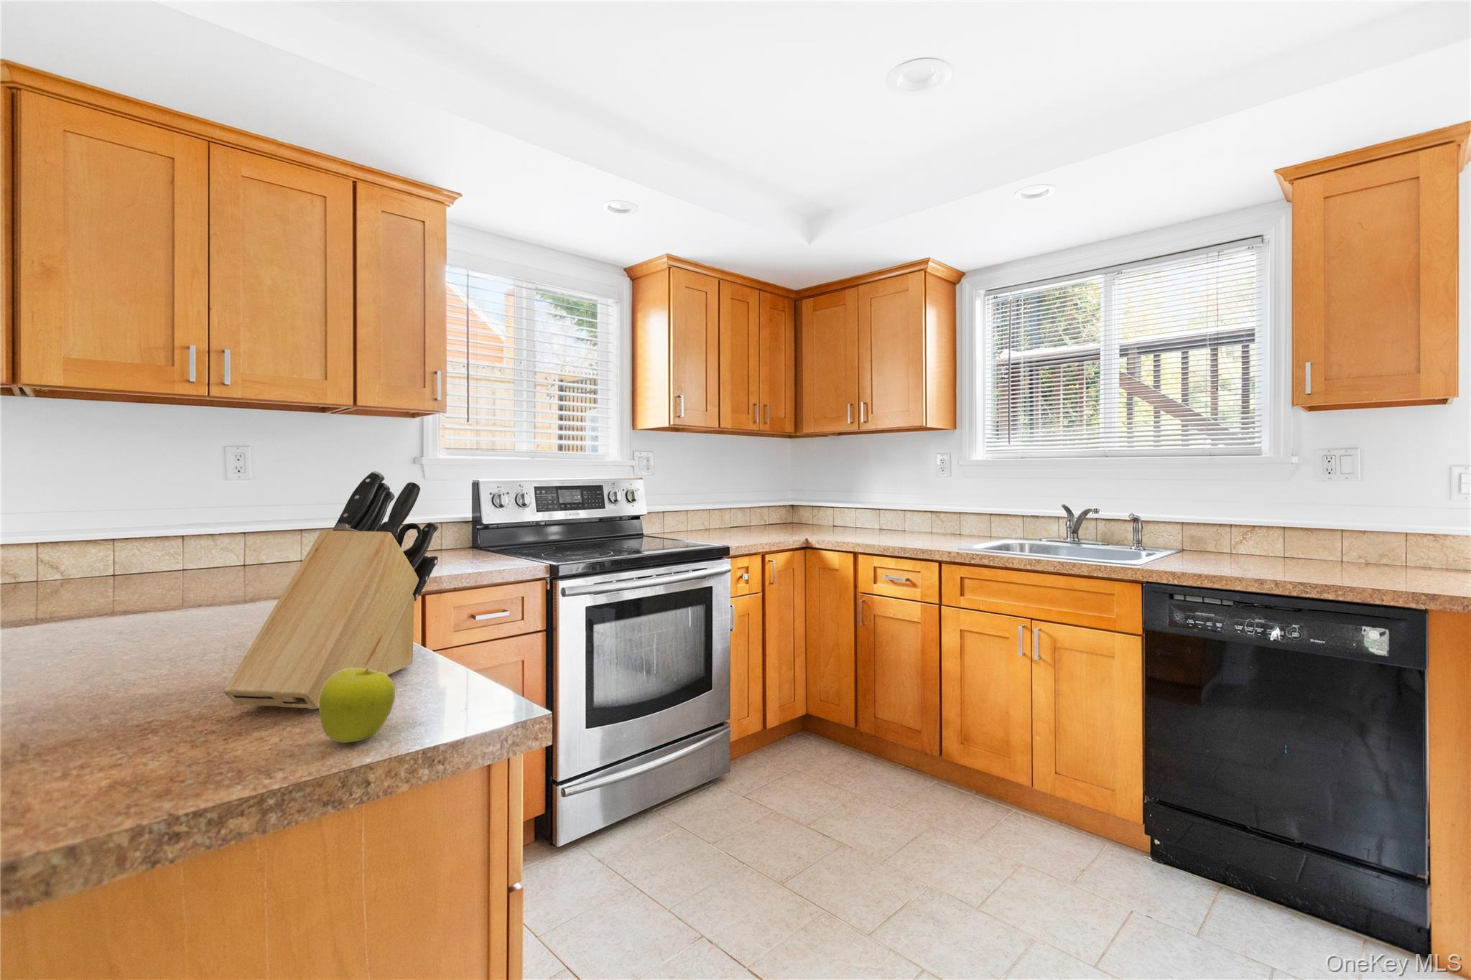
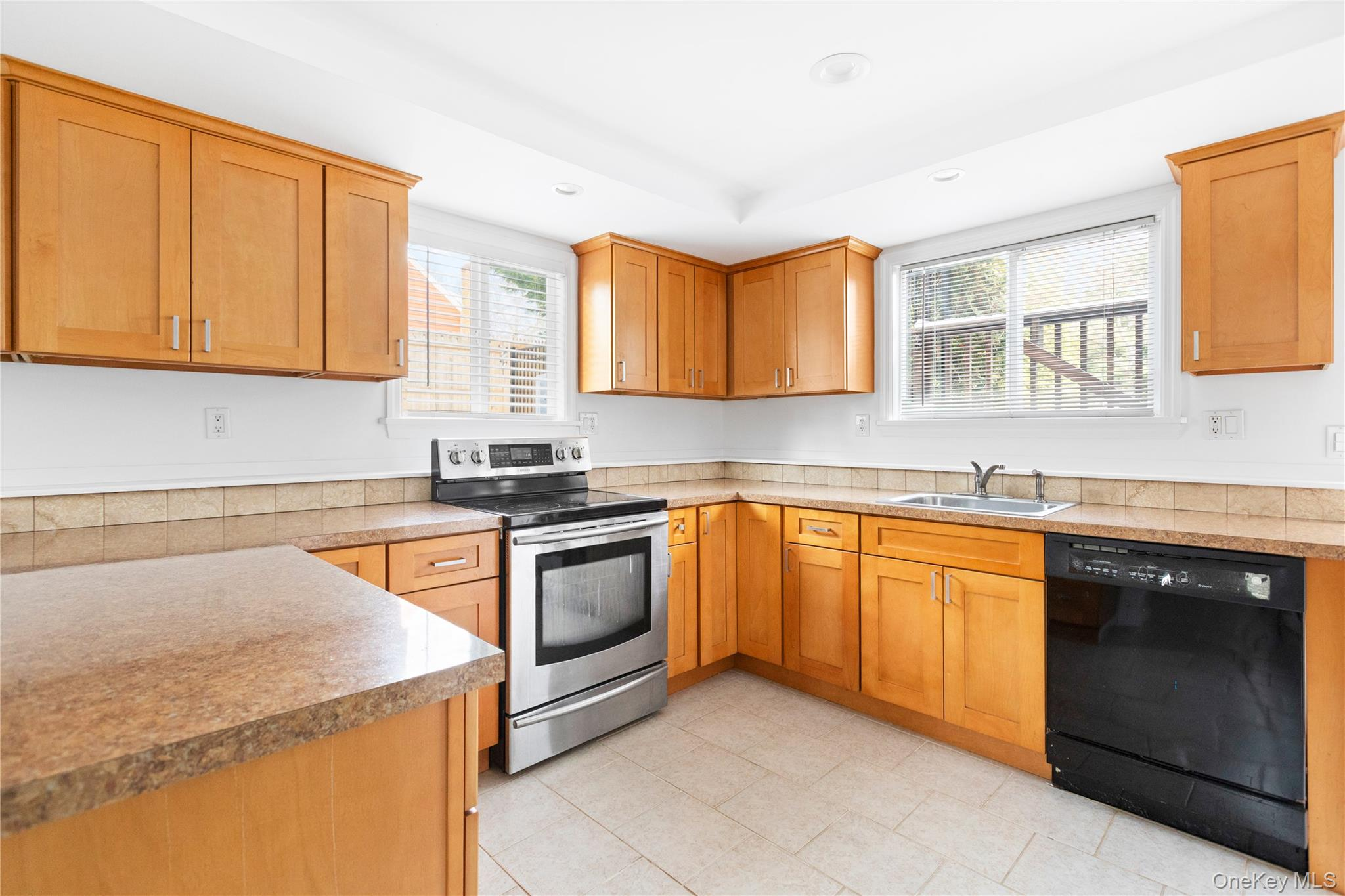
- fruit (358, 703)
- knife block (350, 574)
